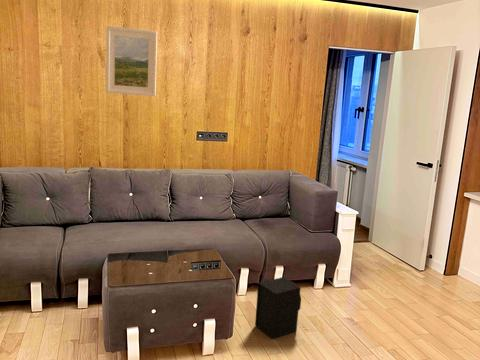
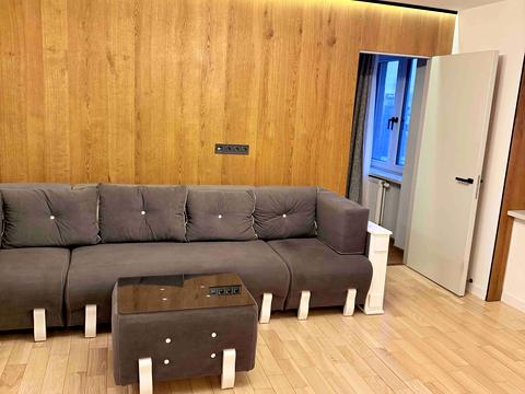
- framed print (131, 62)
- speaker (278, 306)
